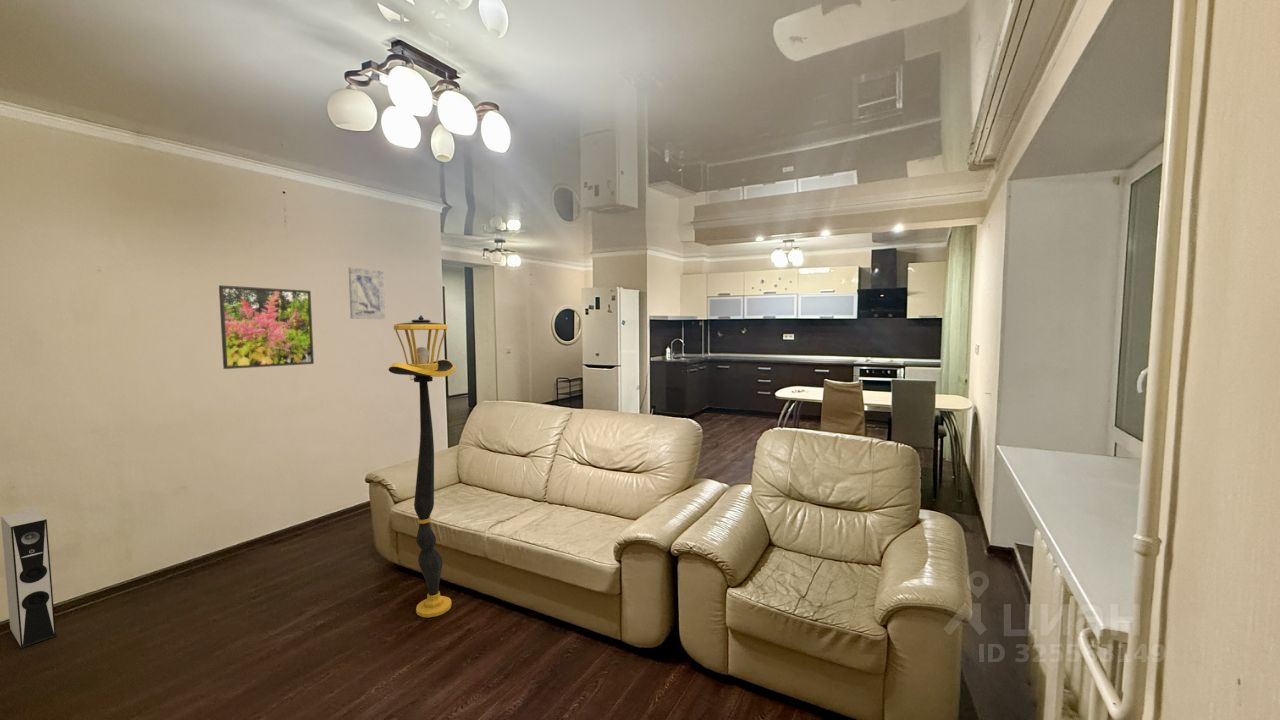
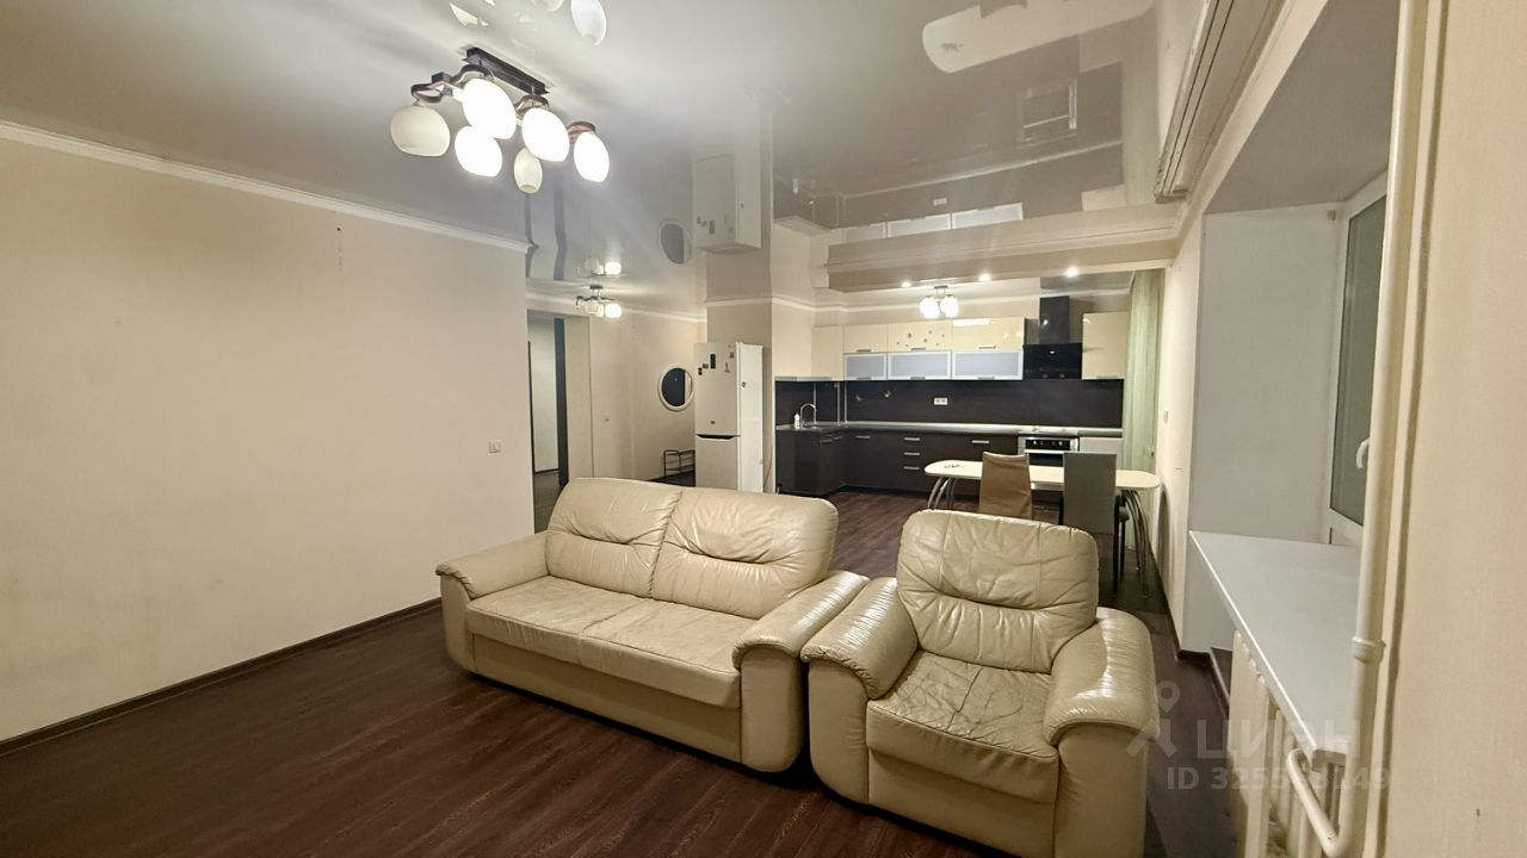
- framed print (269, 327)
- wall art (367, 294)
- speaker (28, 575)
- floor lamp (425, 465)
